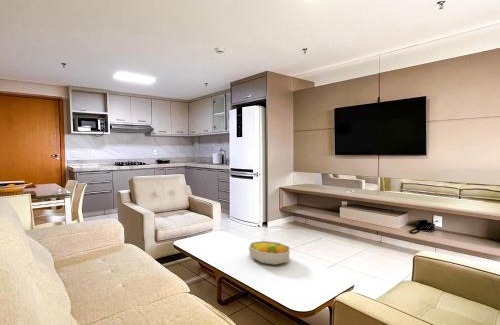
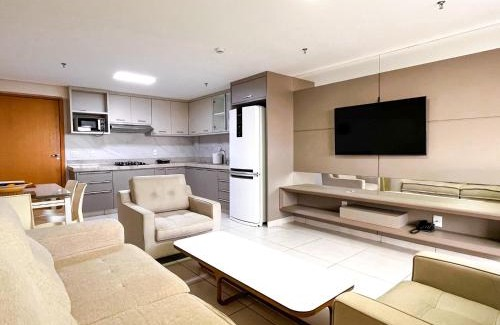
- fruit bowl (269, 250)
